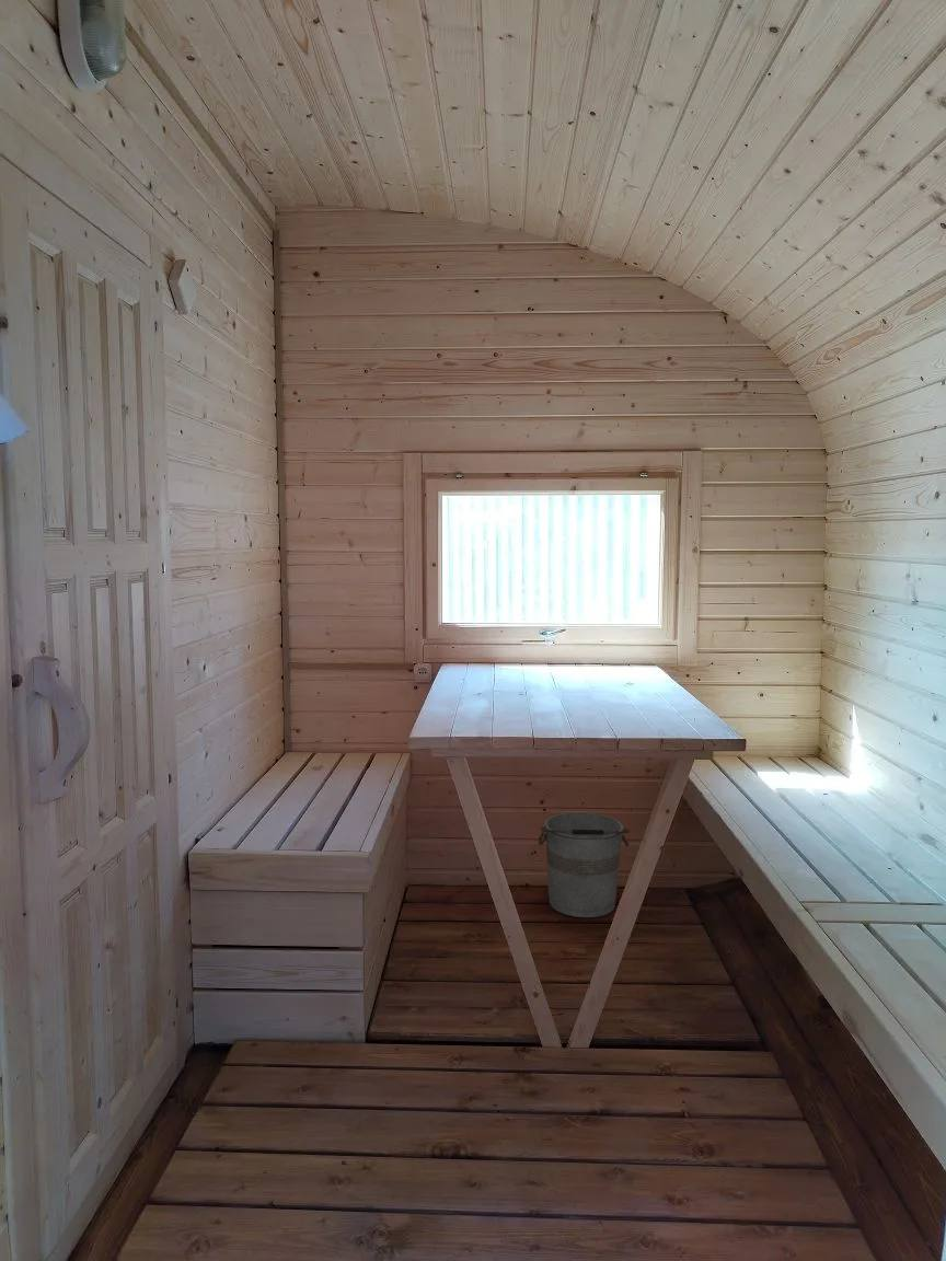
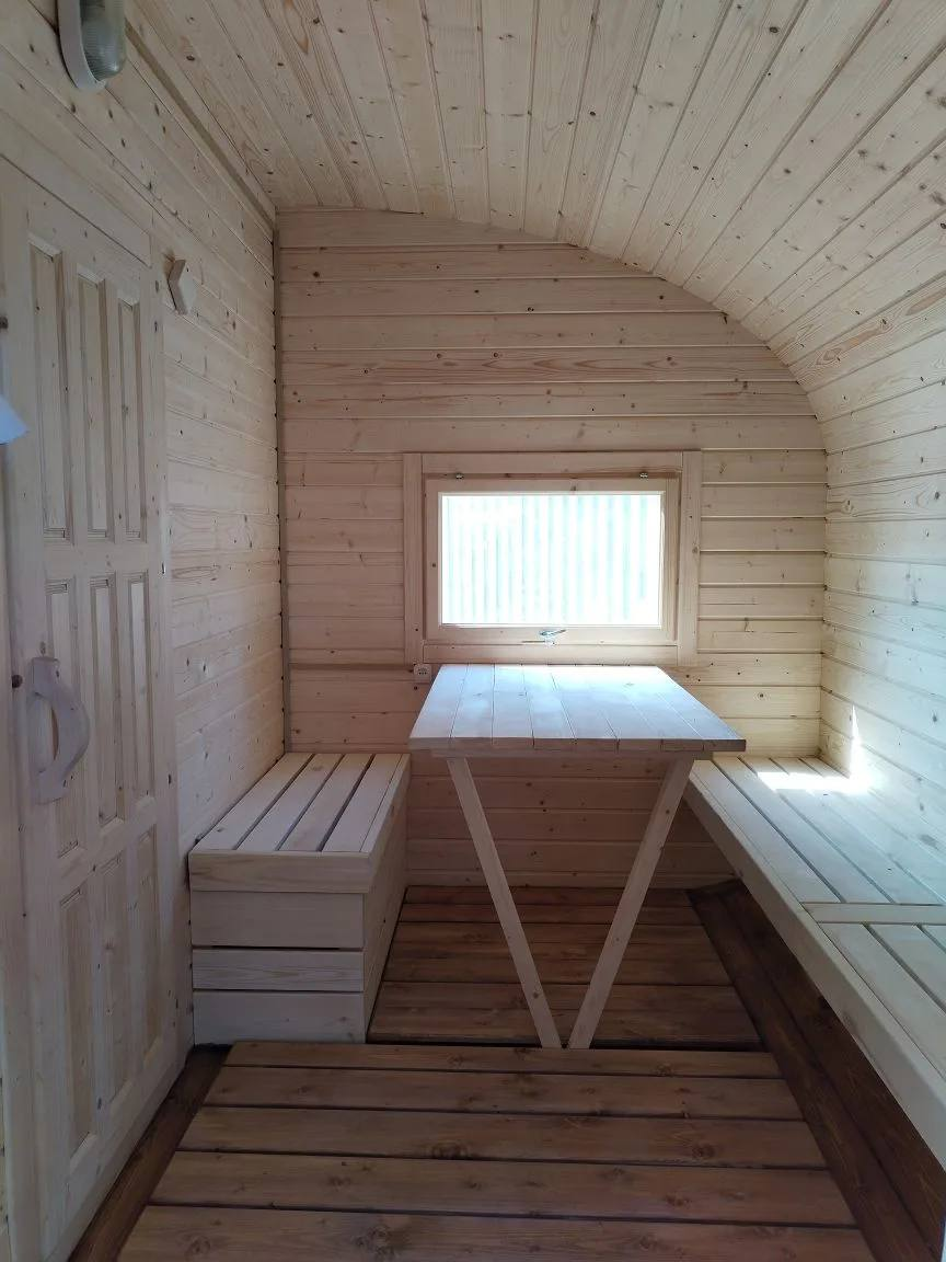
- bucket (582, 860)
